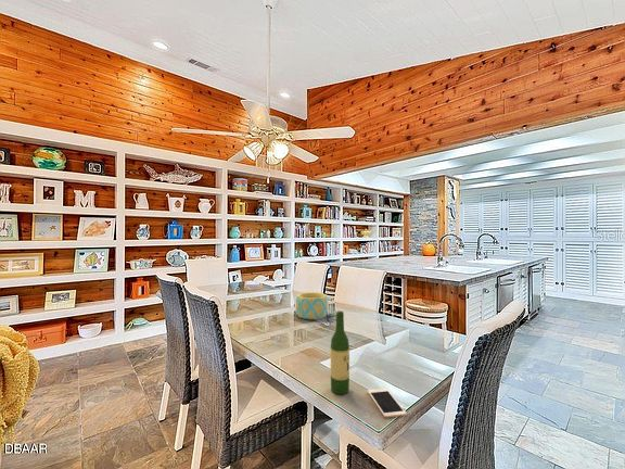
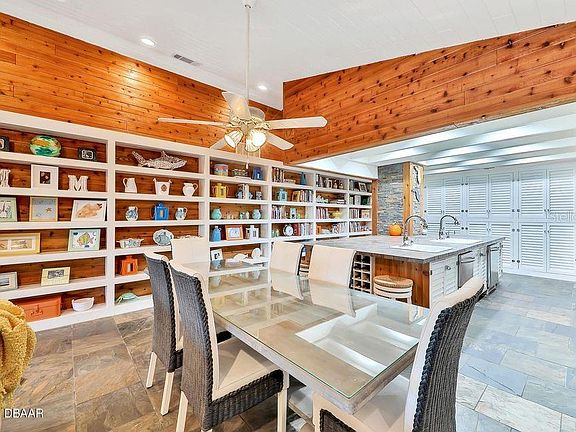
- cell phone (385, 402)
- bowl (311, 305)
- wine bottle (340, 351)
